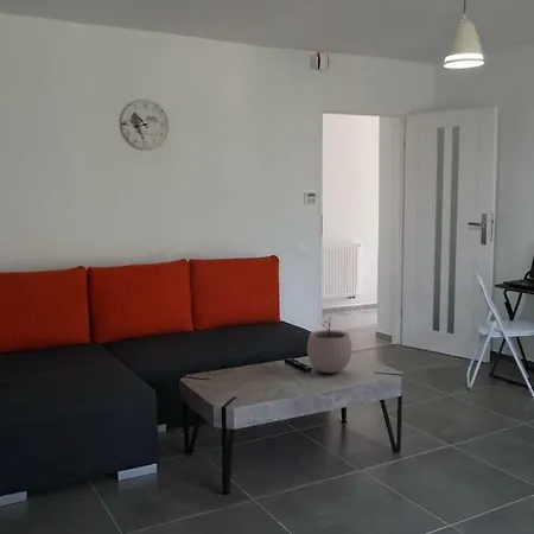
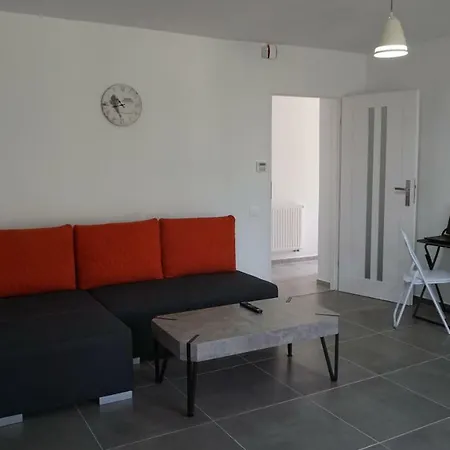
- plant pot (329, 344)
